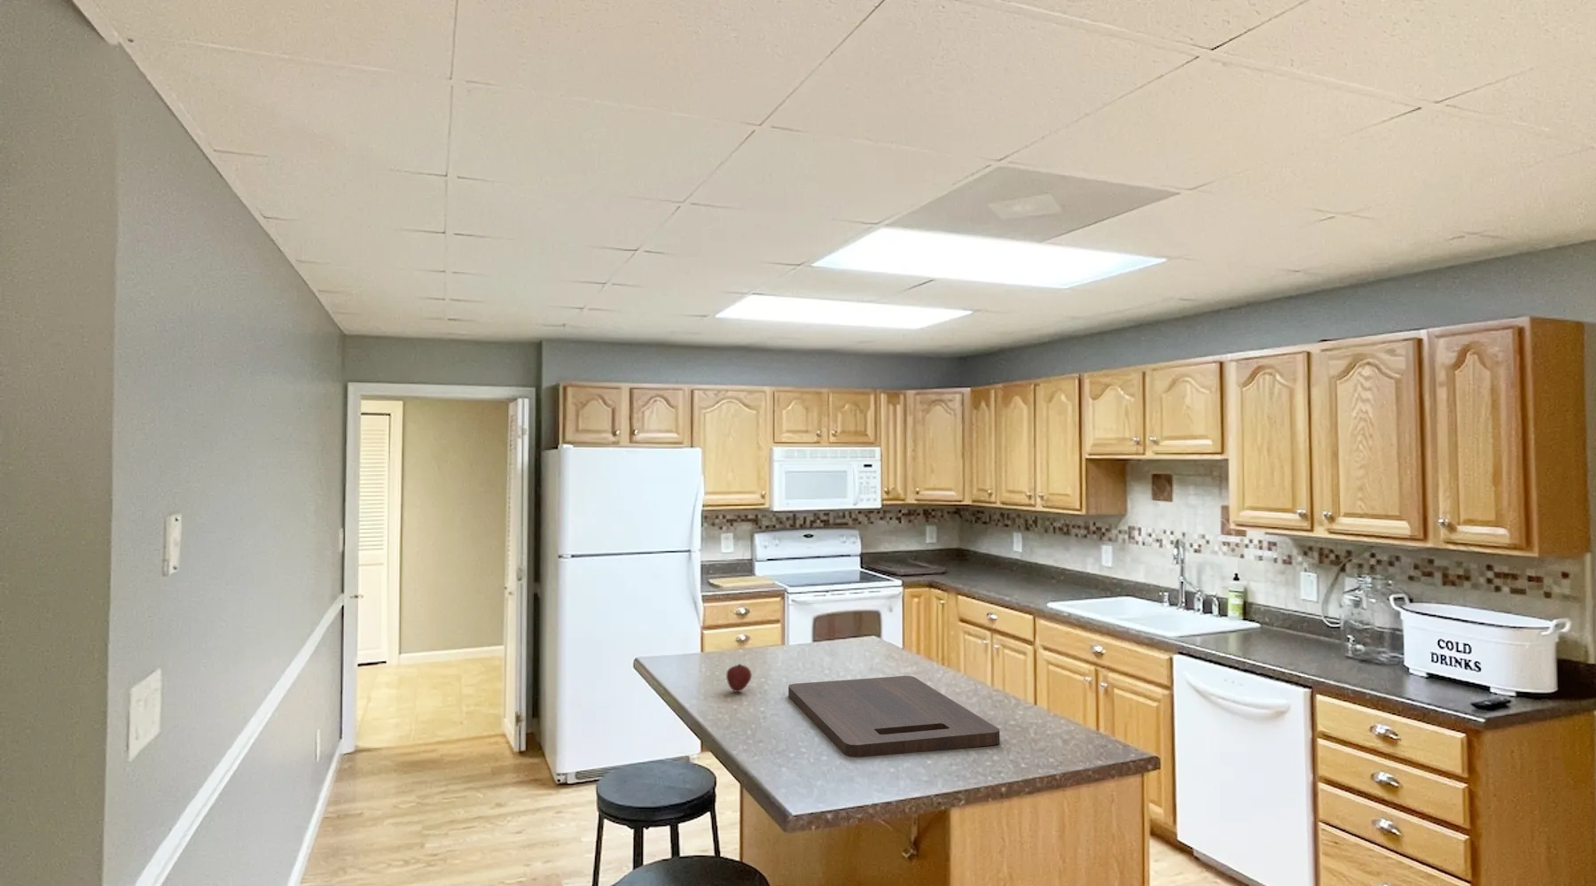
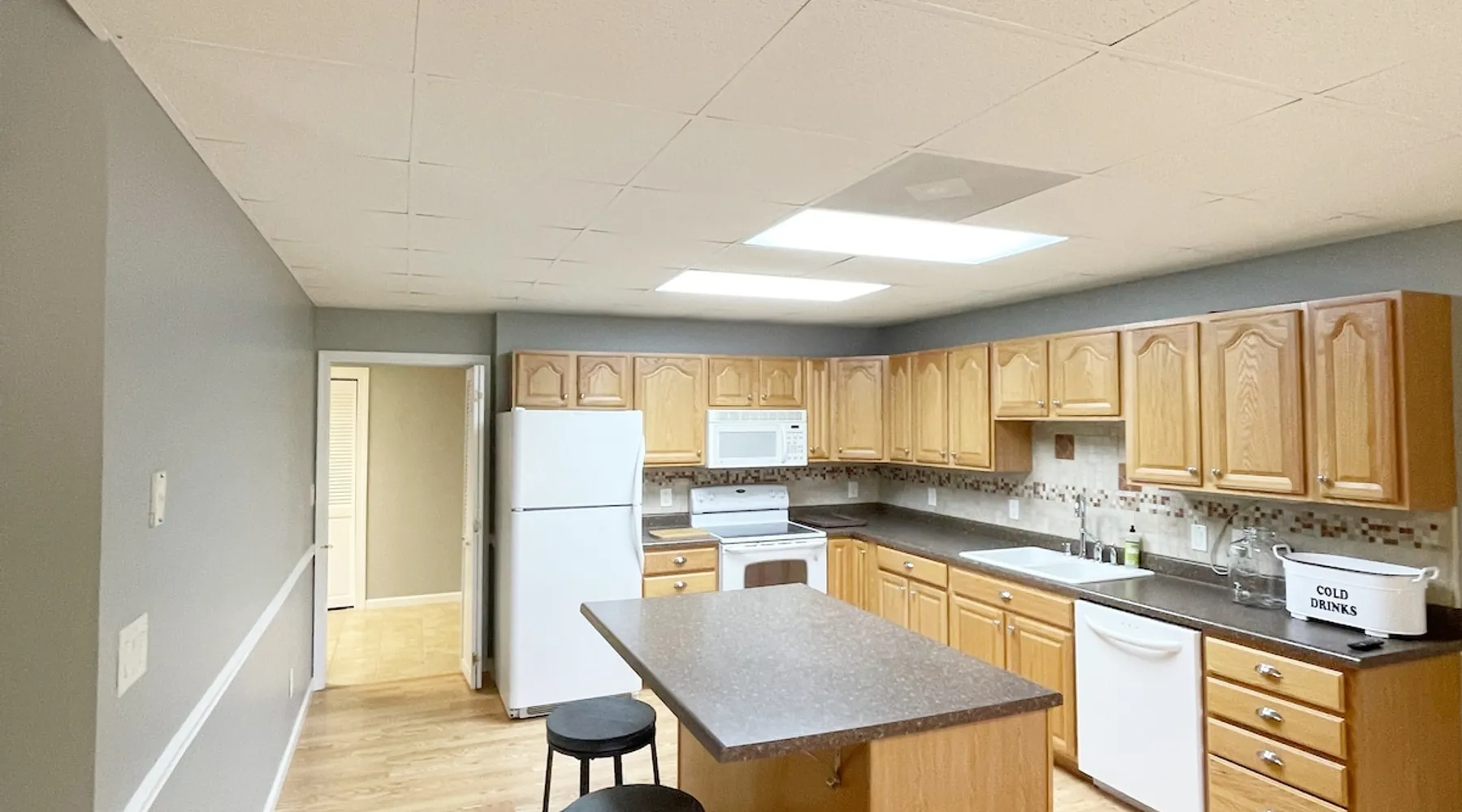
- cutting board (884, 710)
- fruit (739, 677)
